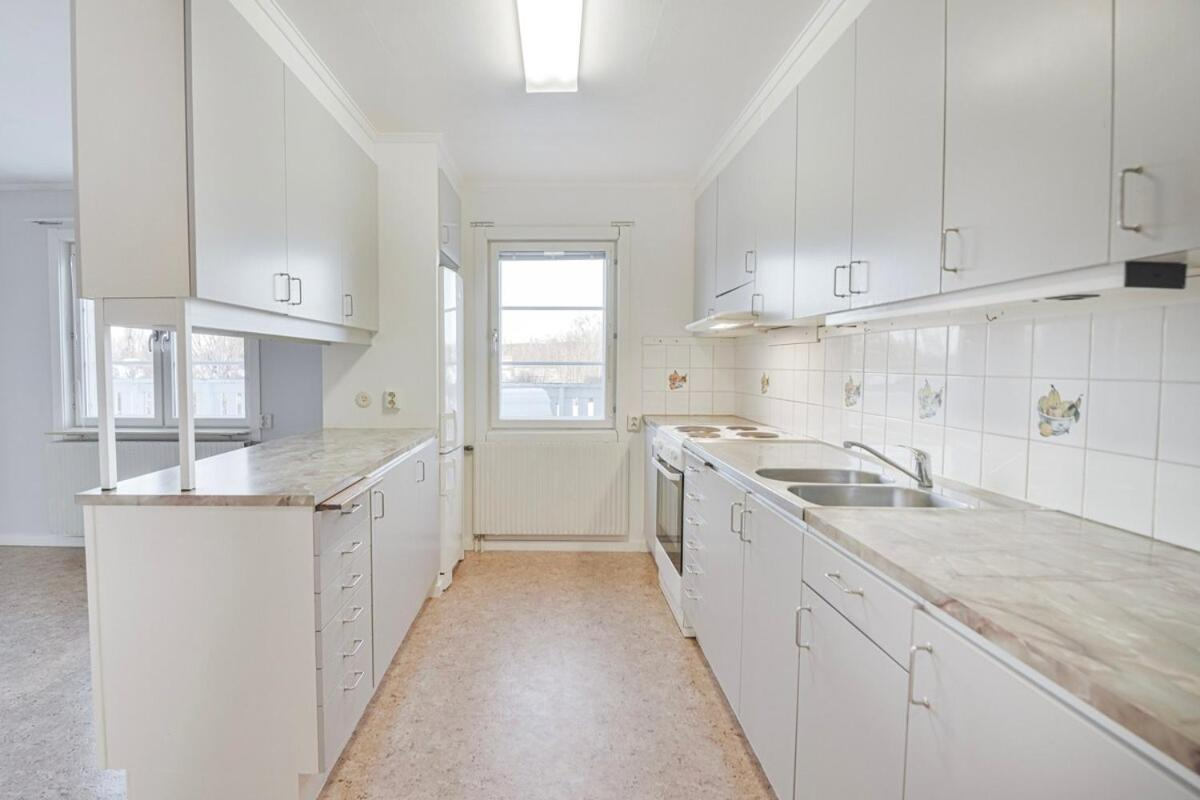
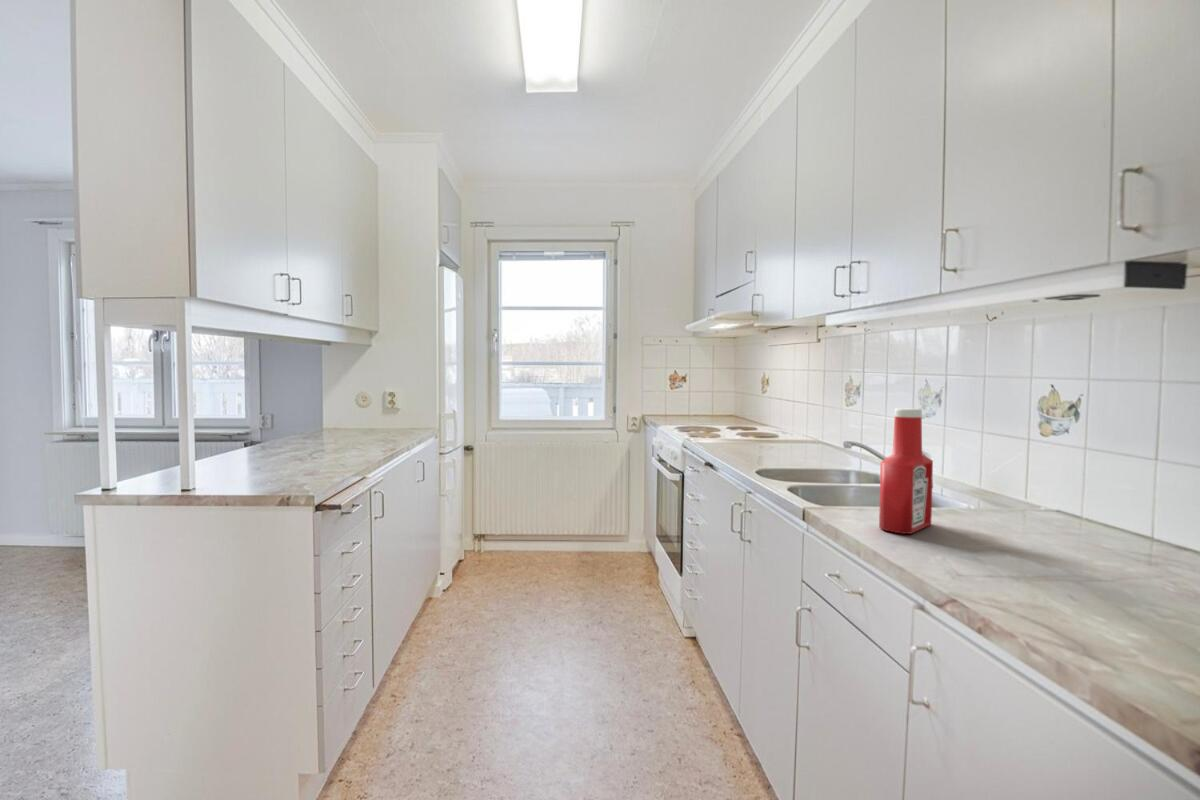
+ soap bottle (906, 467)
